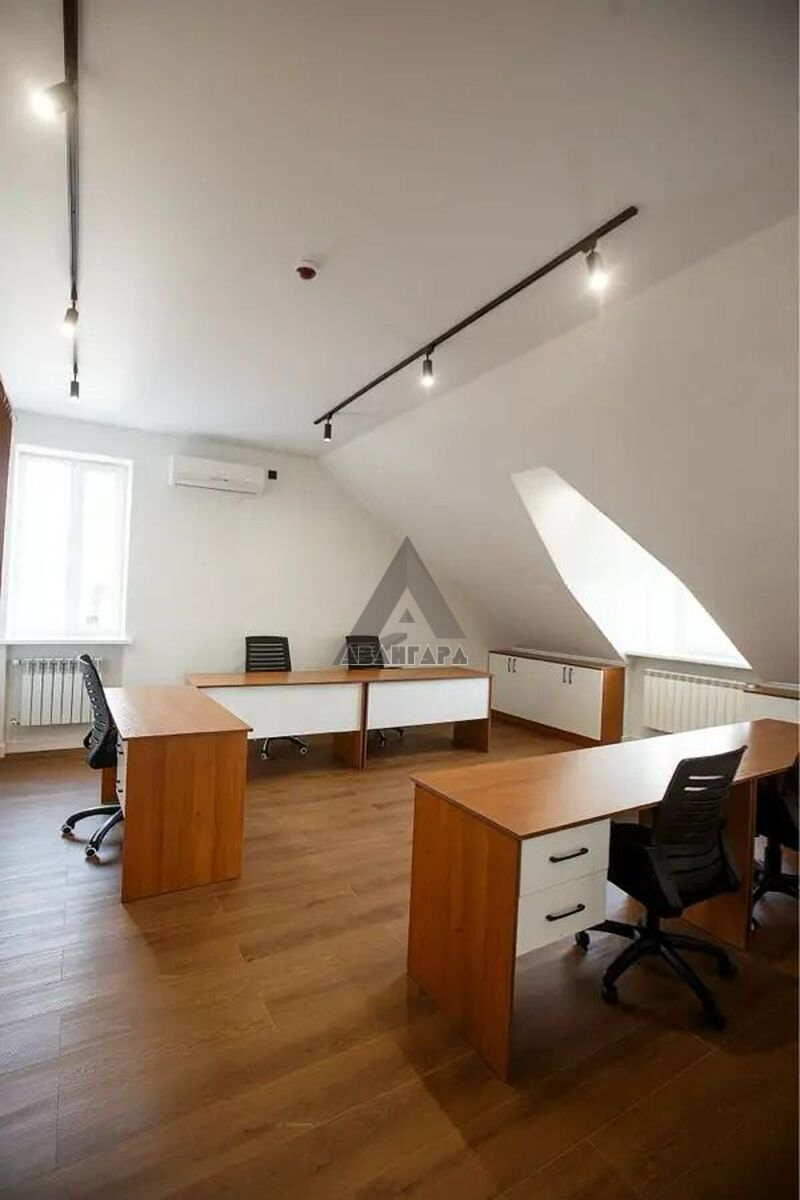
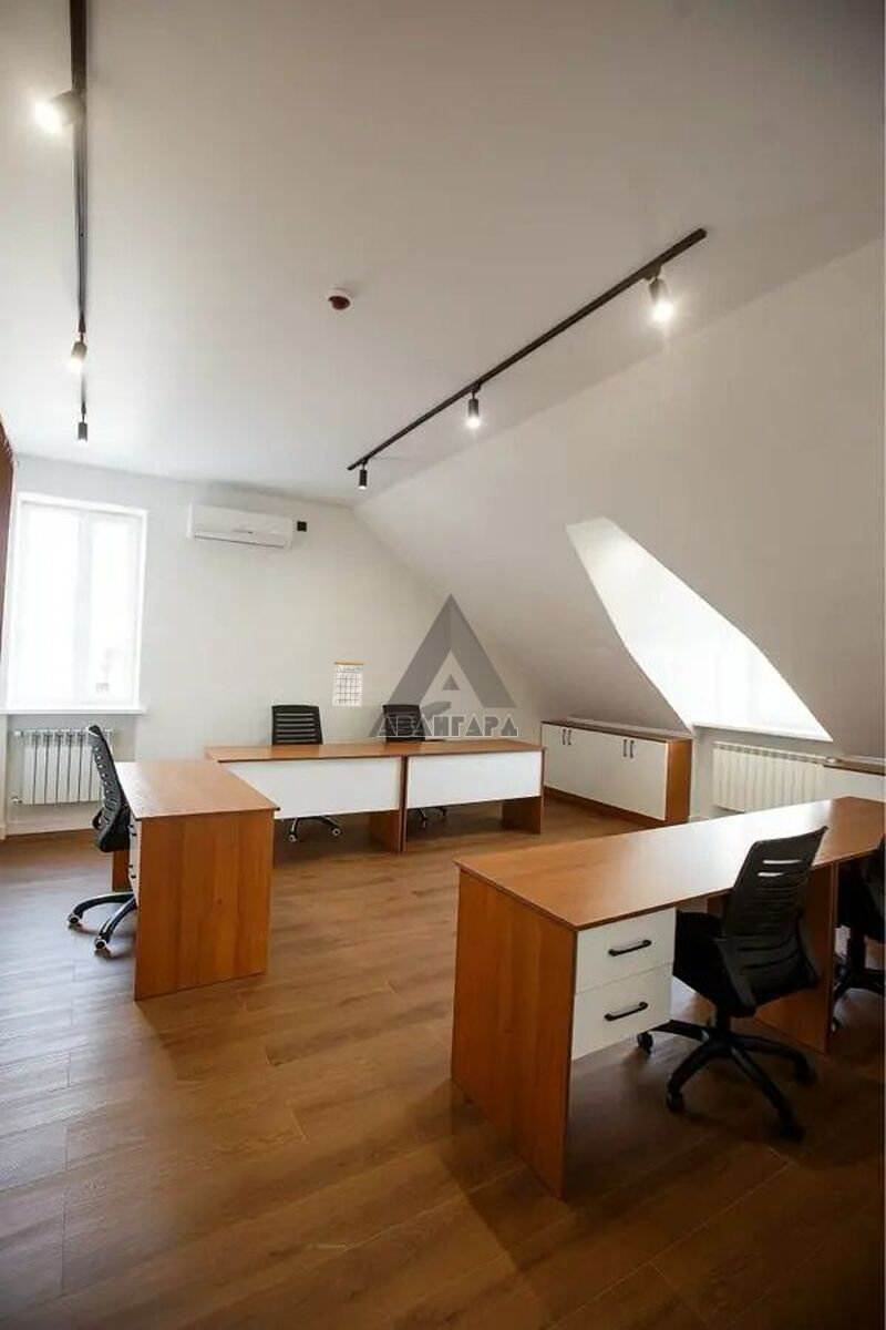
+ calendar (348, 678)
